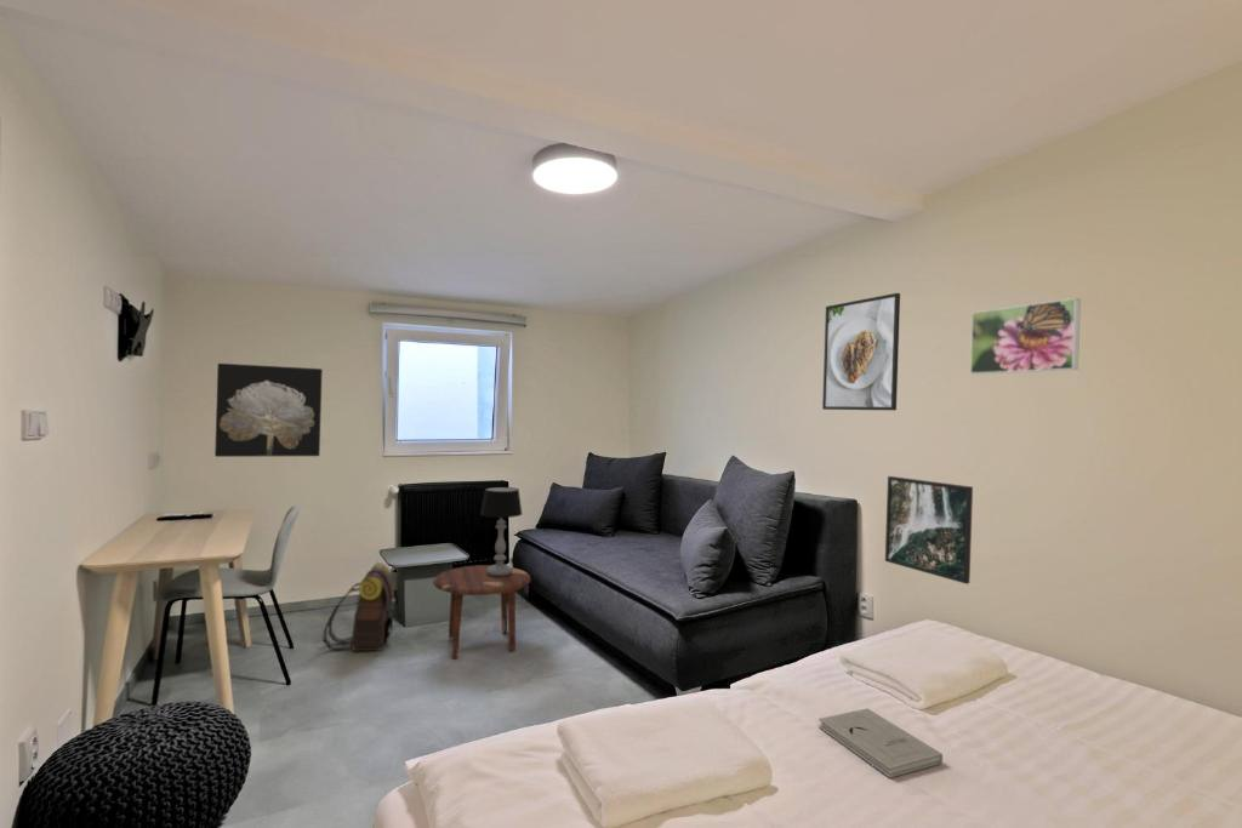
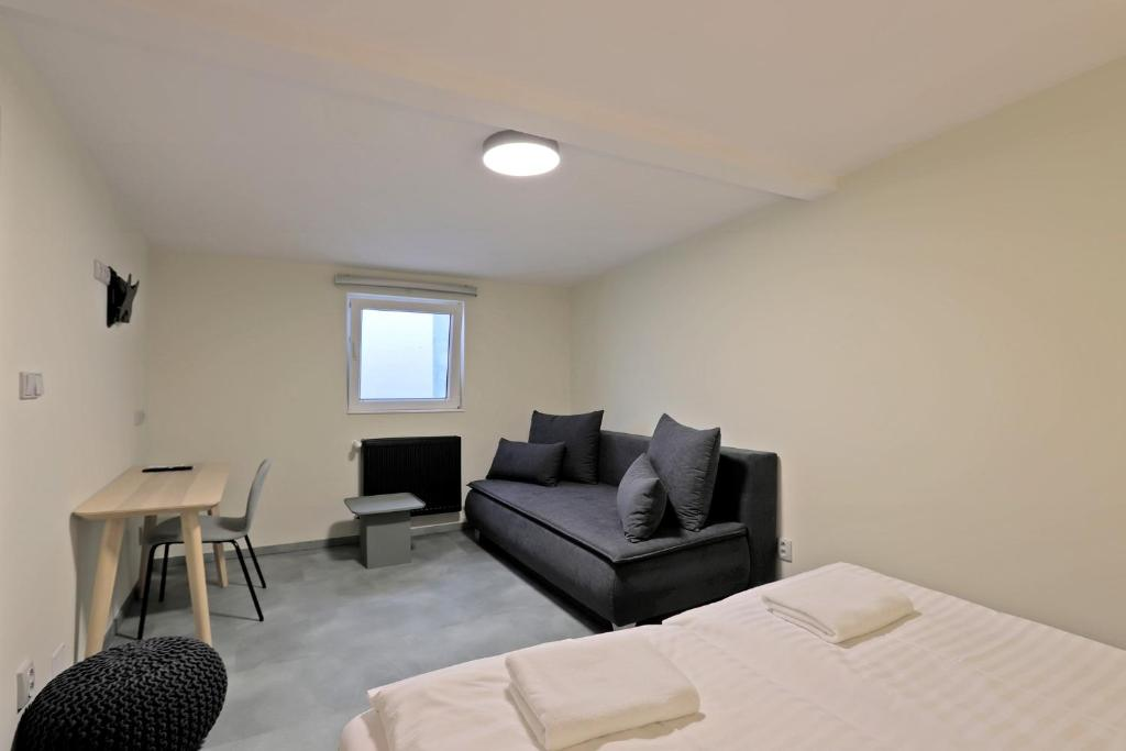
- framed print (859, 354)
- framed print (925, 526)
- book (877, 740)
- backpack (361, 605)
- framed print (1021, 338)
- table lamp (501, 531)
- wall art (270, 411)
- side table (482, 594)
